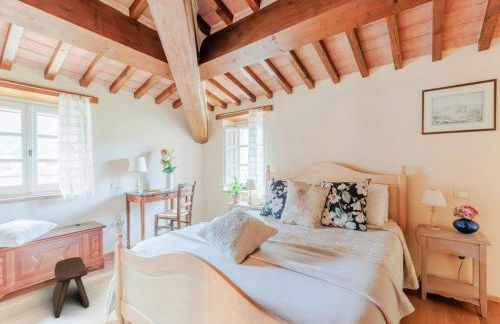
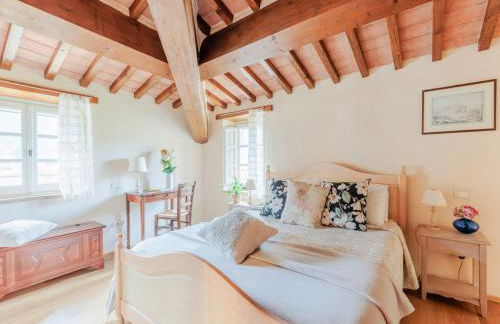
- stool (69, 283)
